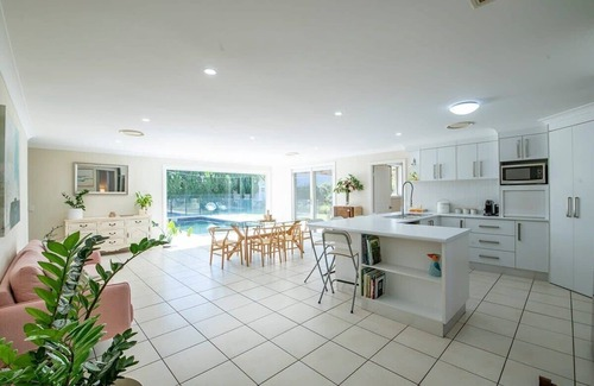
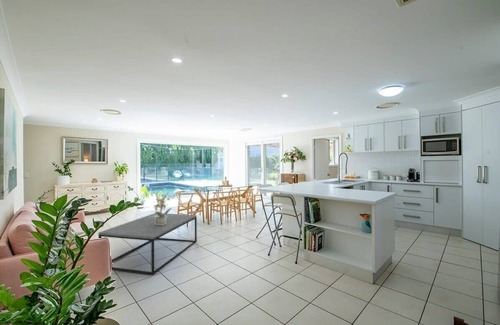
+ potted plant (161, 208)
+ coffee table (154, 238)
